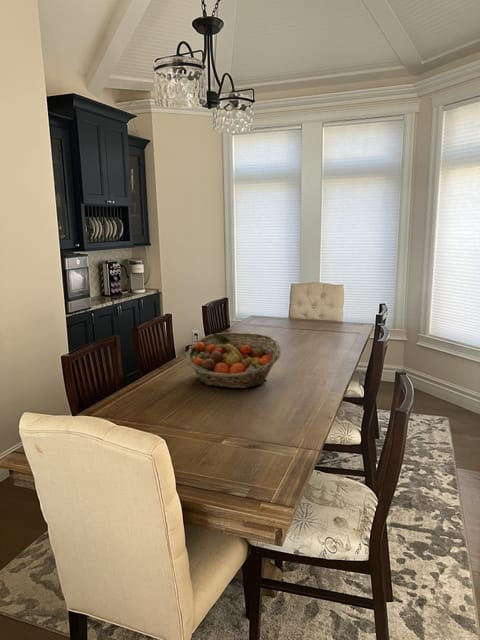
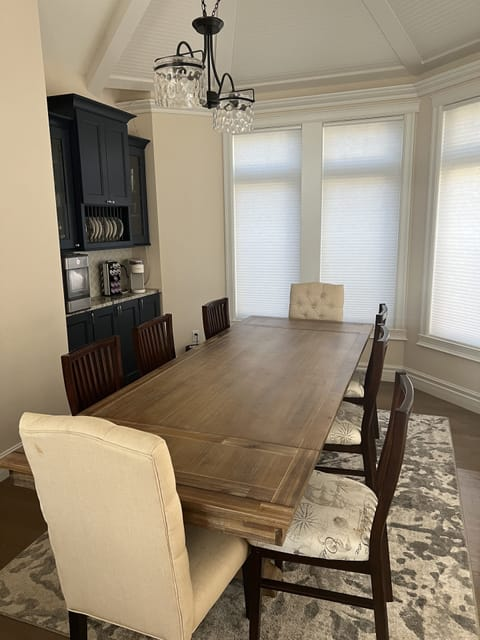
- fruit basket (233, 359)
